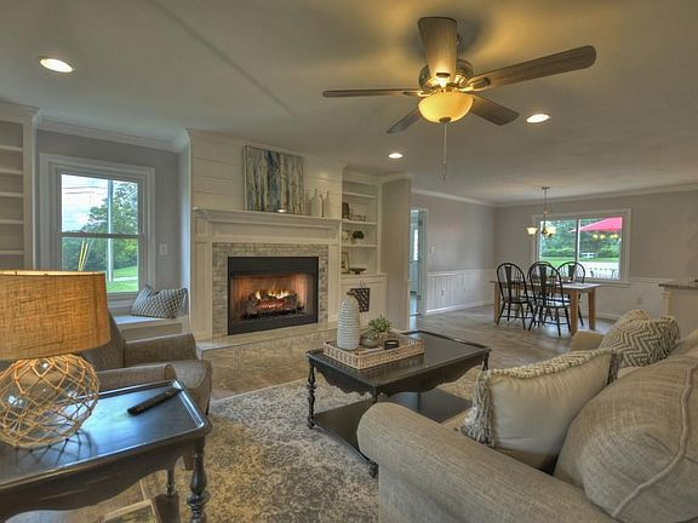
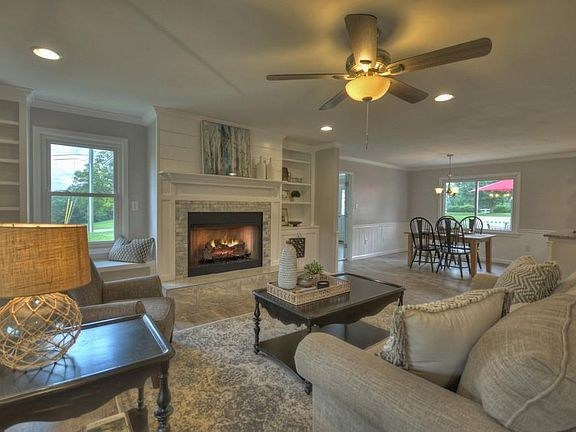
- remote control (156, 400)
